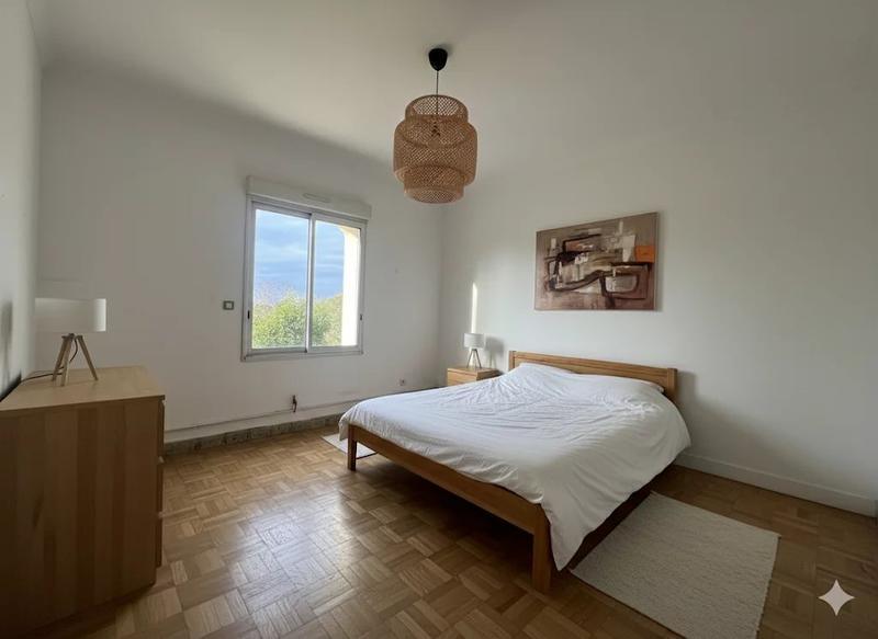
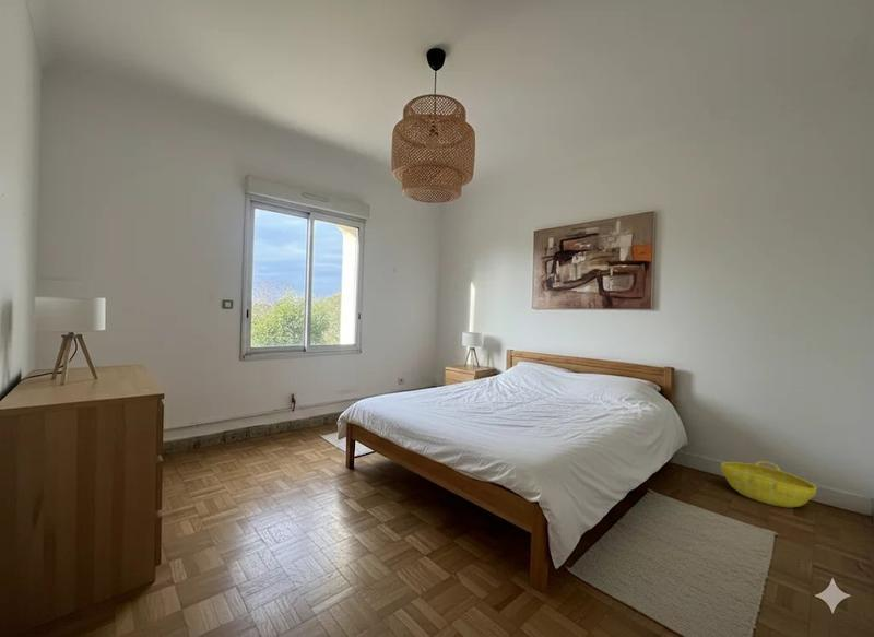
+ basket (765, 483)
